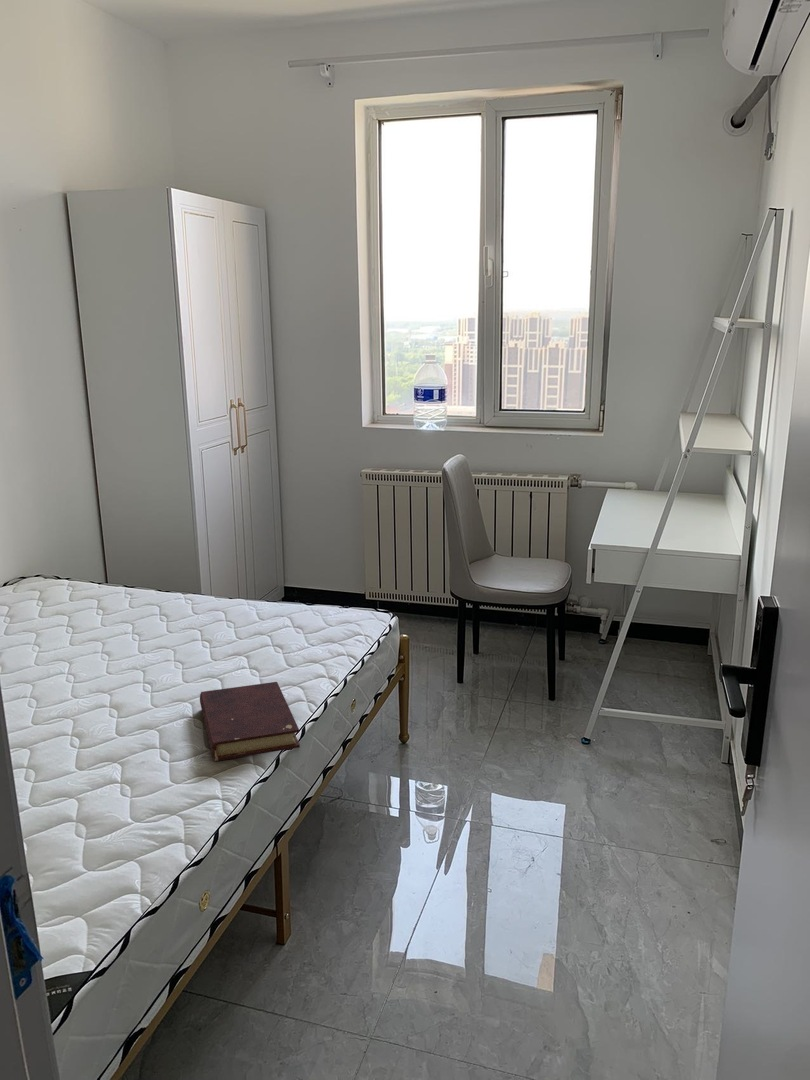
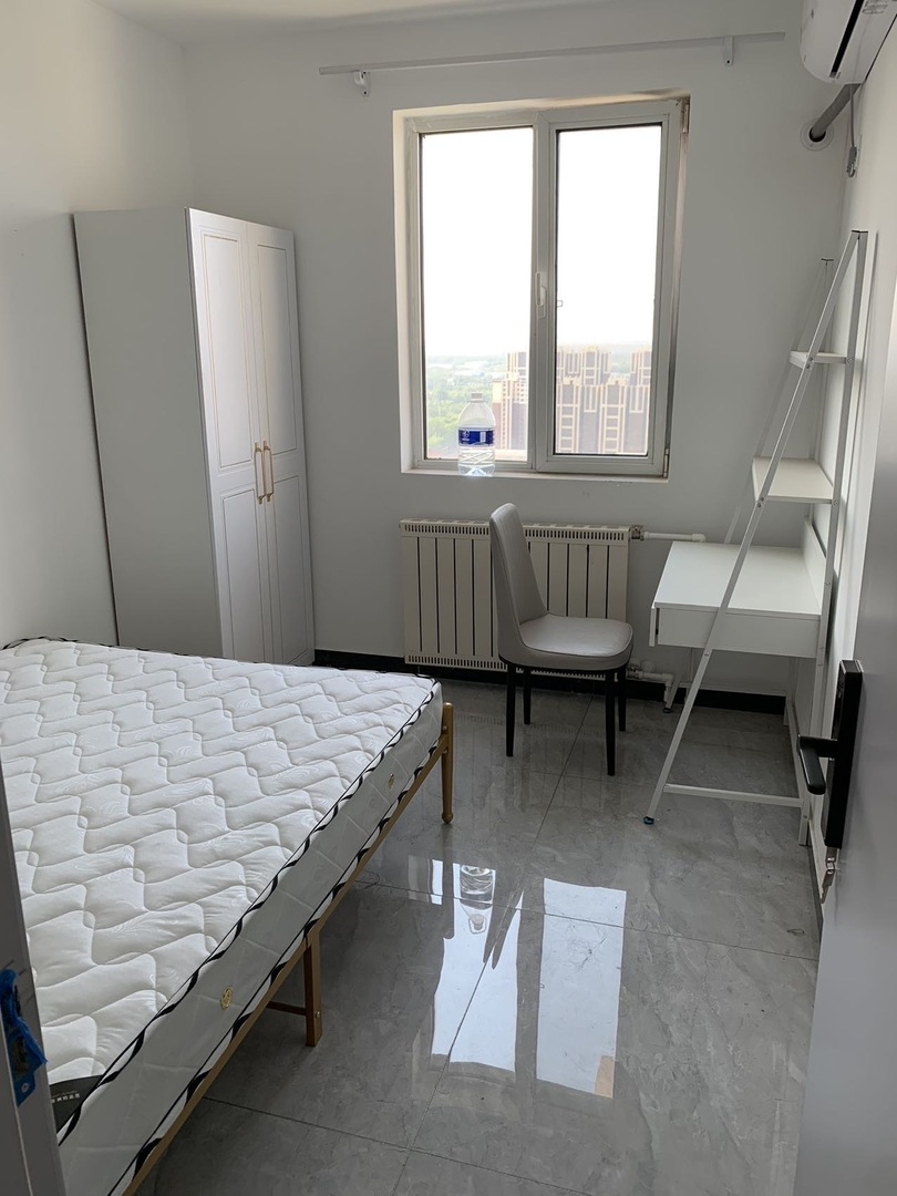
- book (247, 718)
